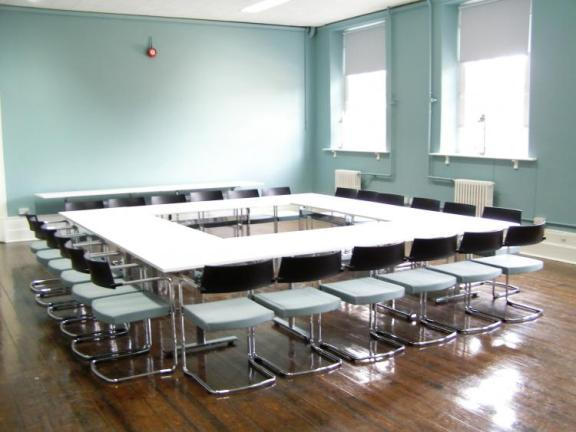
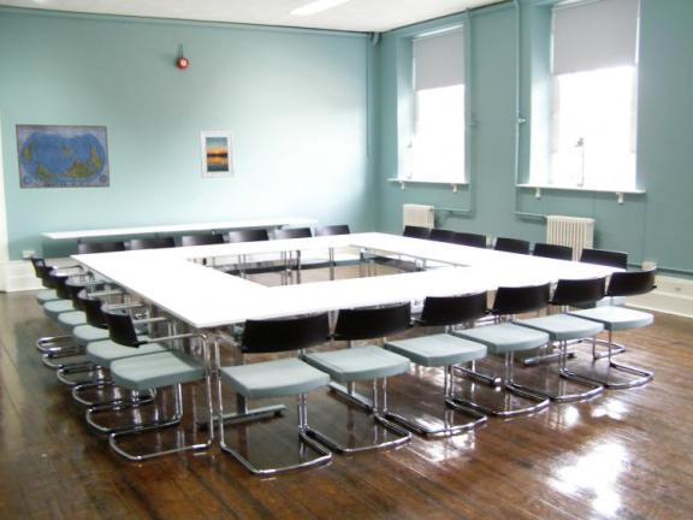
+ world map (64, 156)
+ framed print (217, 154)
